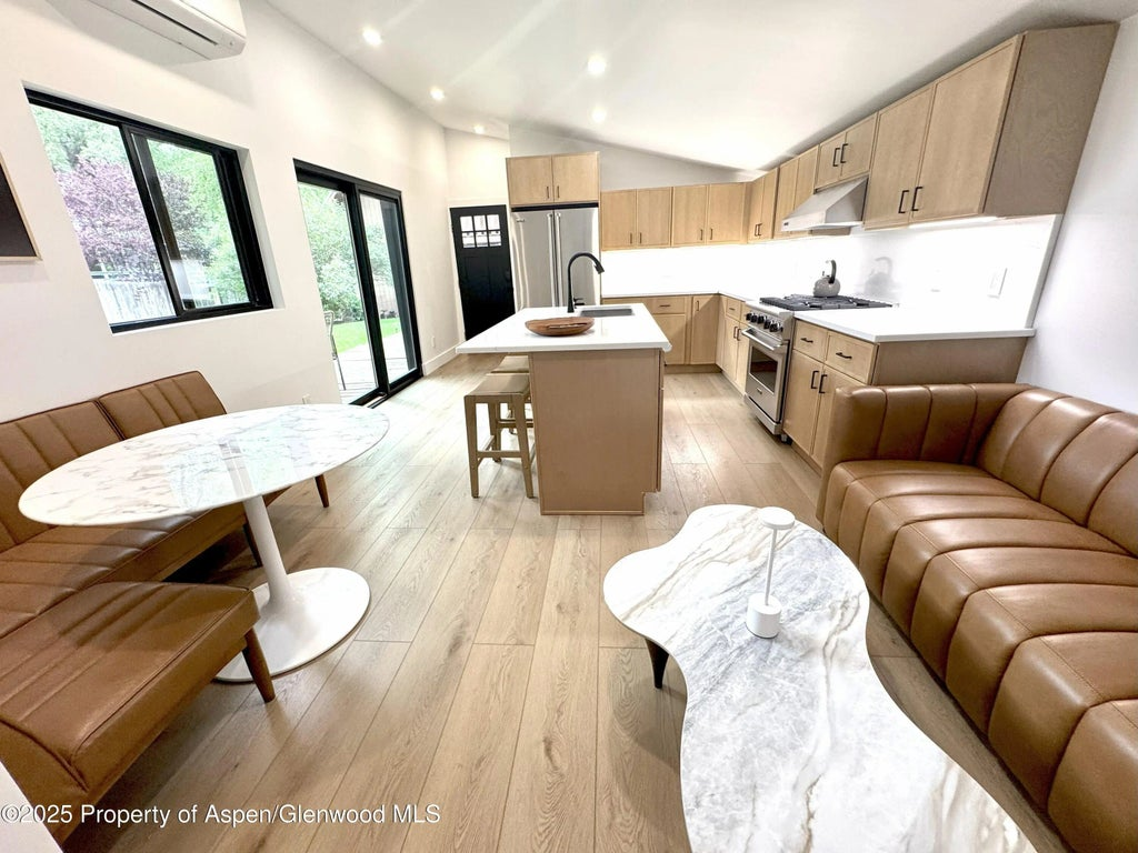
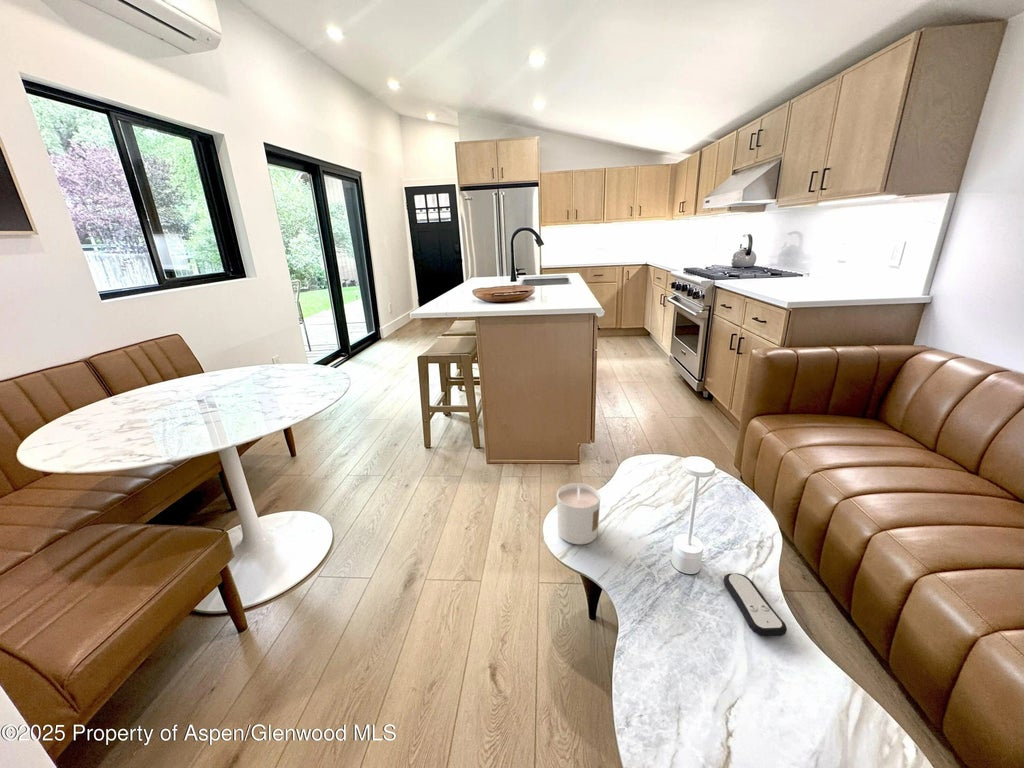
+ remote control (751, 602)
+ candle (578, 509)
